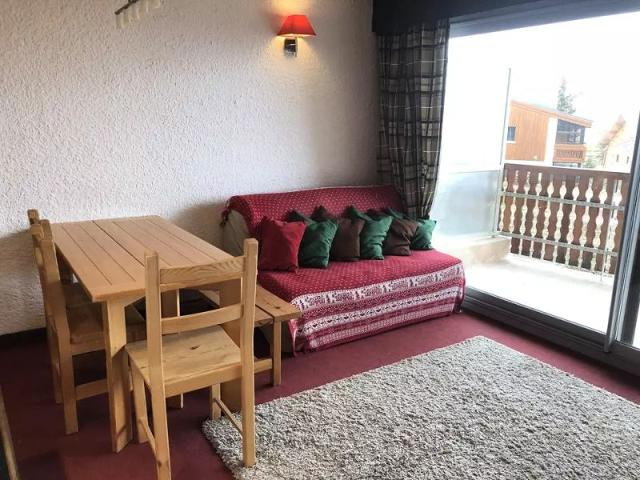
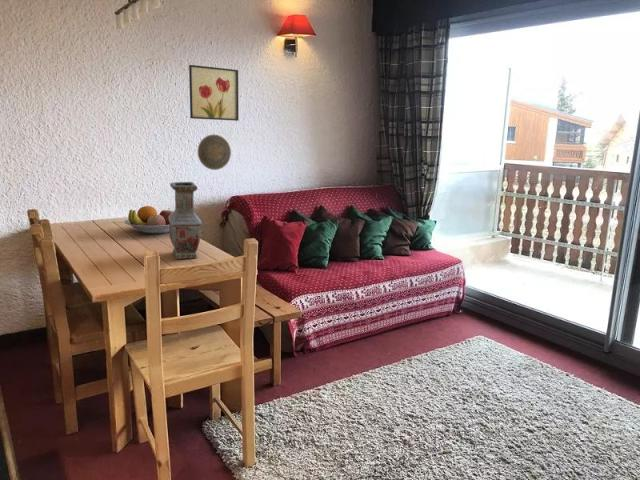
+ fruit bowl (156, 218)
+ vase (184, 219)
+ wall art (214, 93)
+ decorative plate (215, 152)
